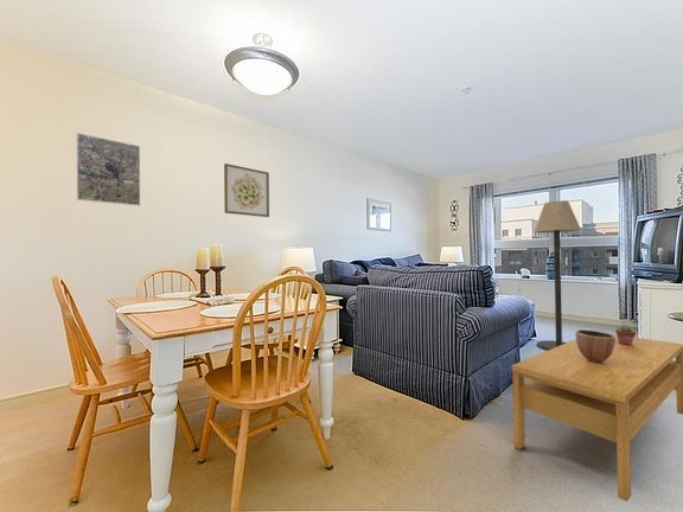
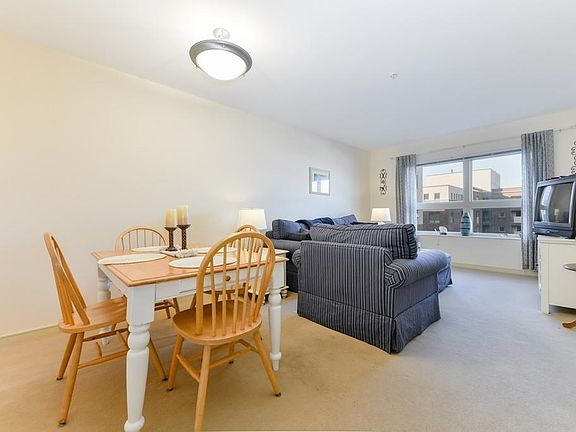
- wall art (248, 191)
- coffee table (606, 390)
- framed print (109, 171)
- decorative bowl (594, 346)
- floor lamp (557, 275)
- potted succulent (625, 334)
